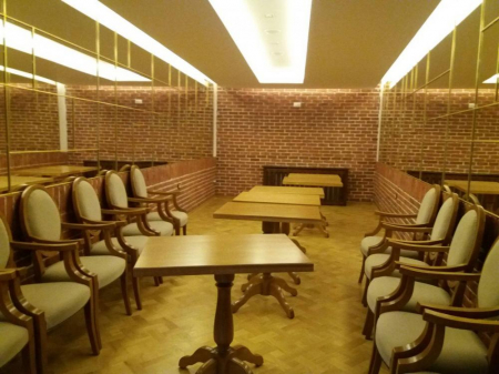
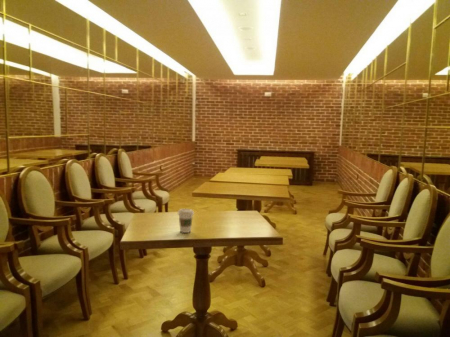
+ coffee cup (185, 220)
